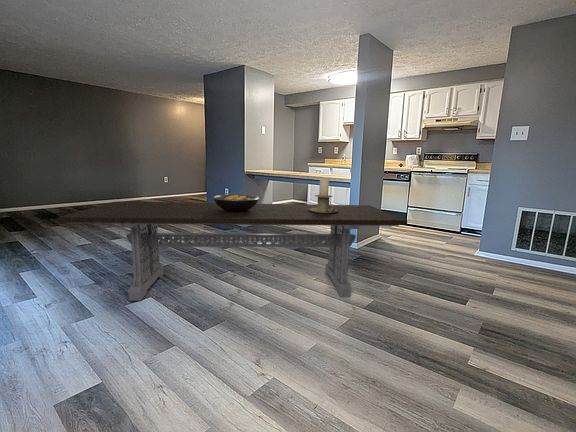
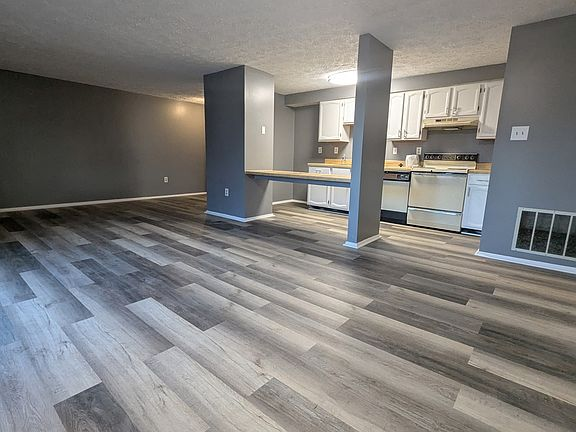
- dining table (245, 246)
- candle holder (323, 194)
- fruit bowl (236, 201)
